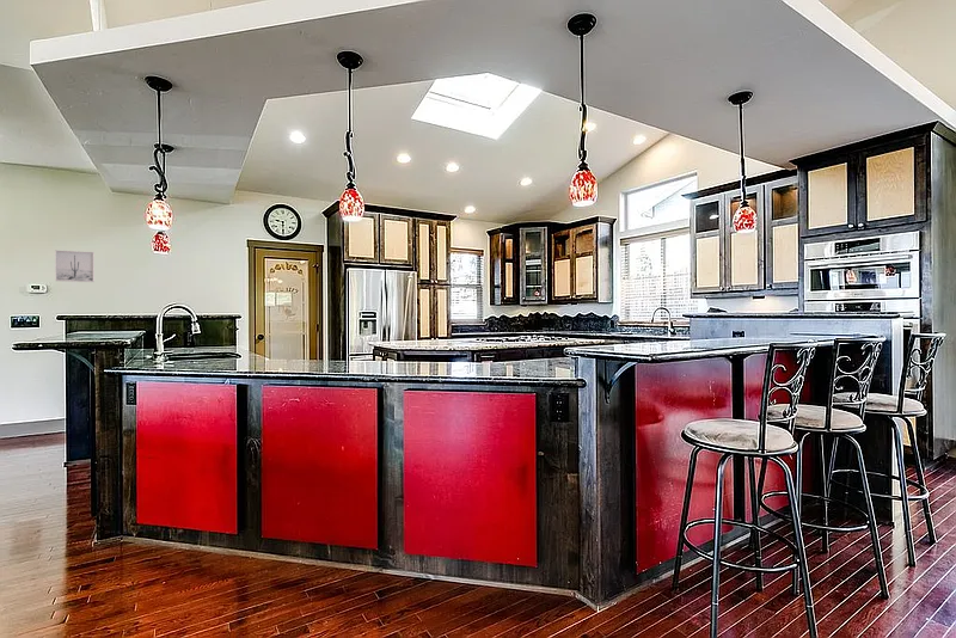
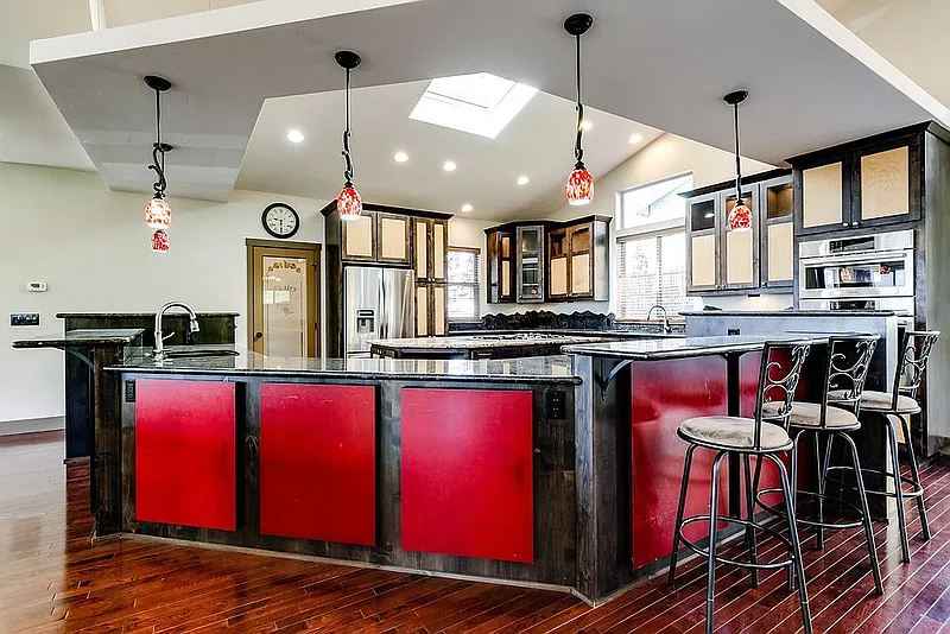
- wall art (74, 266)
